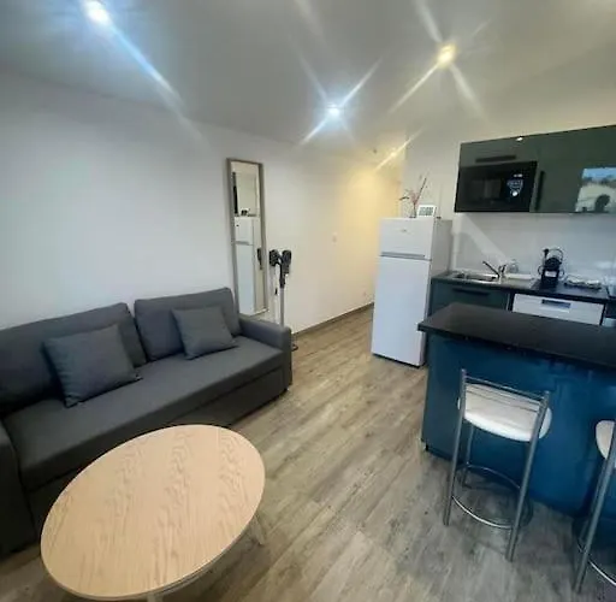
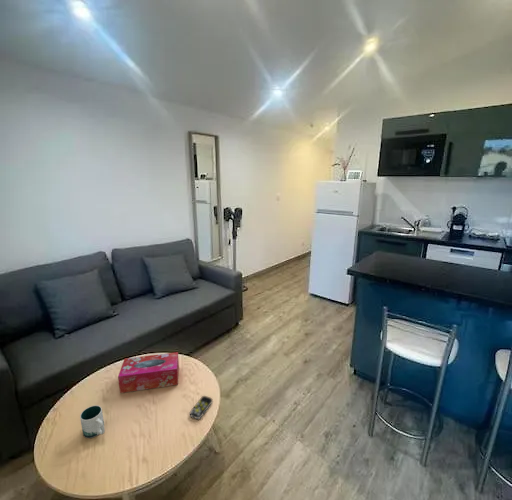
+ tissue box (150, 371)
+ mug (95, 423)
+ remote control (201, 406)
